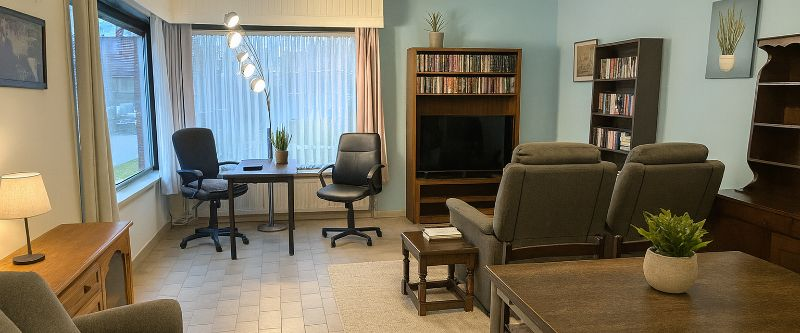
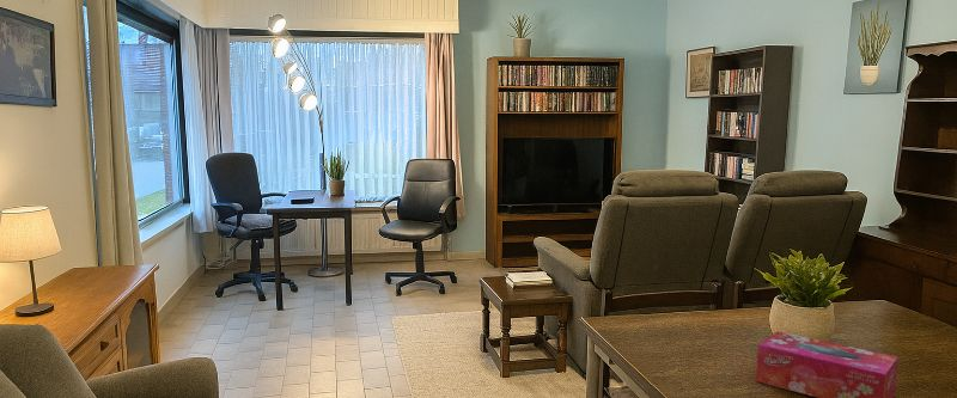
+ tissue box (824, 369)
